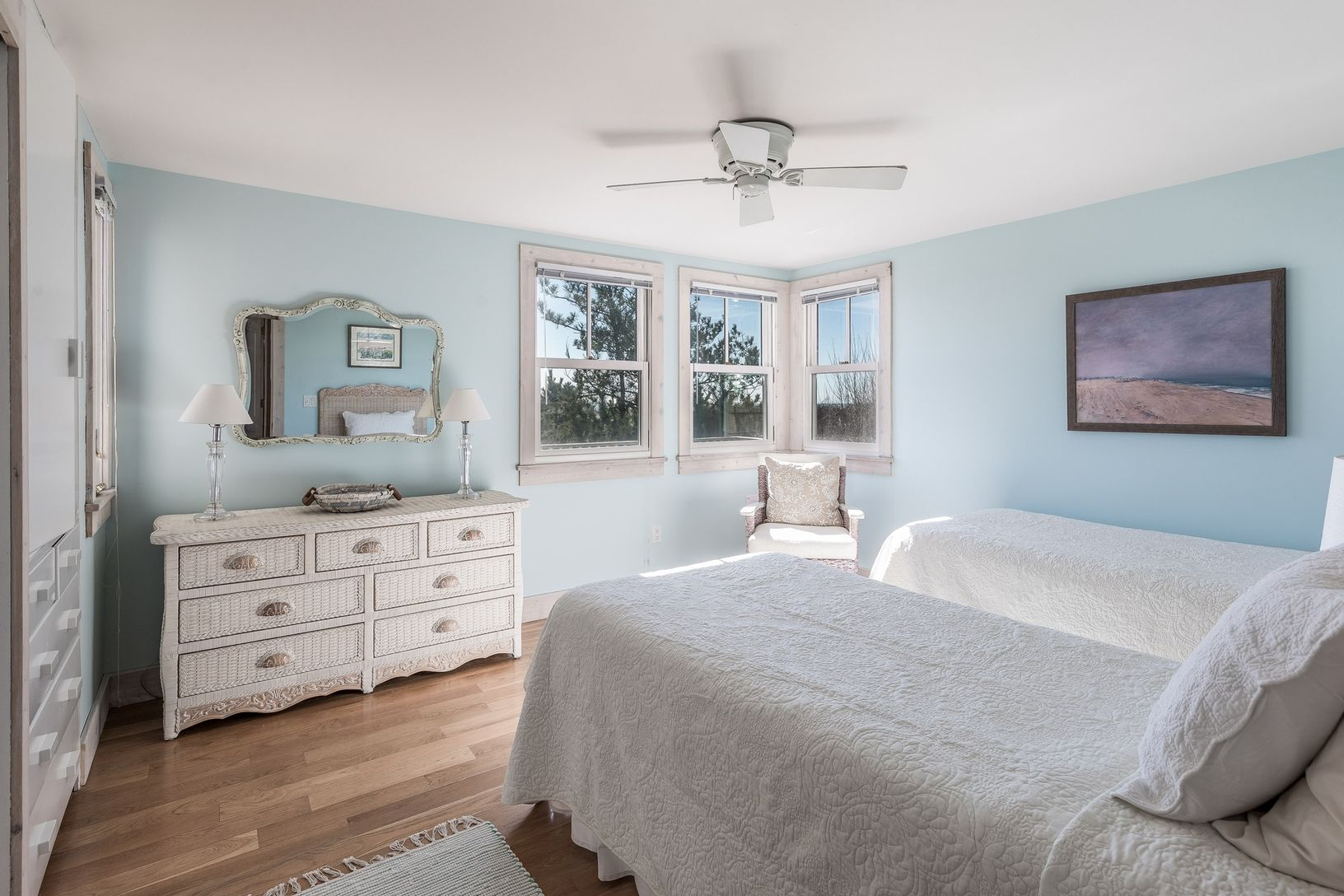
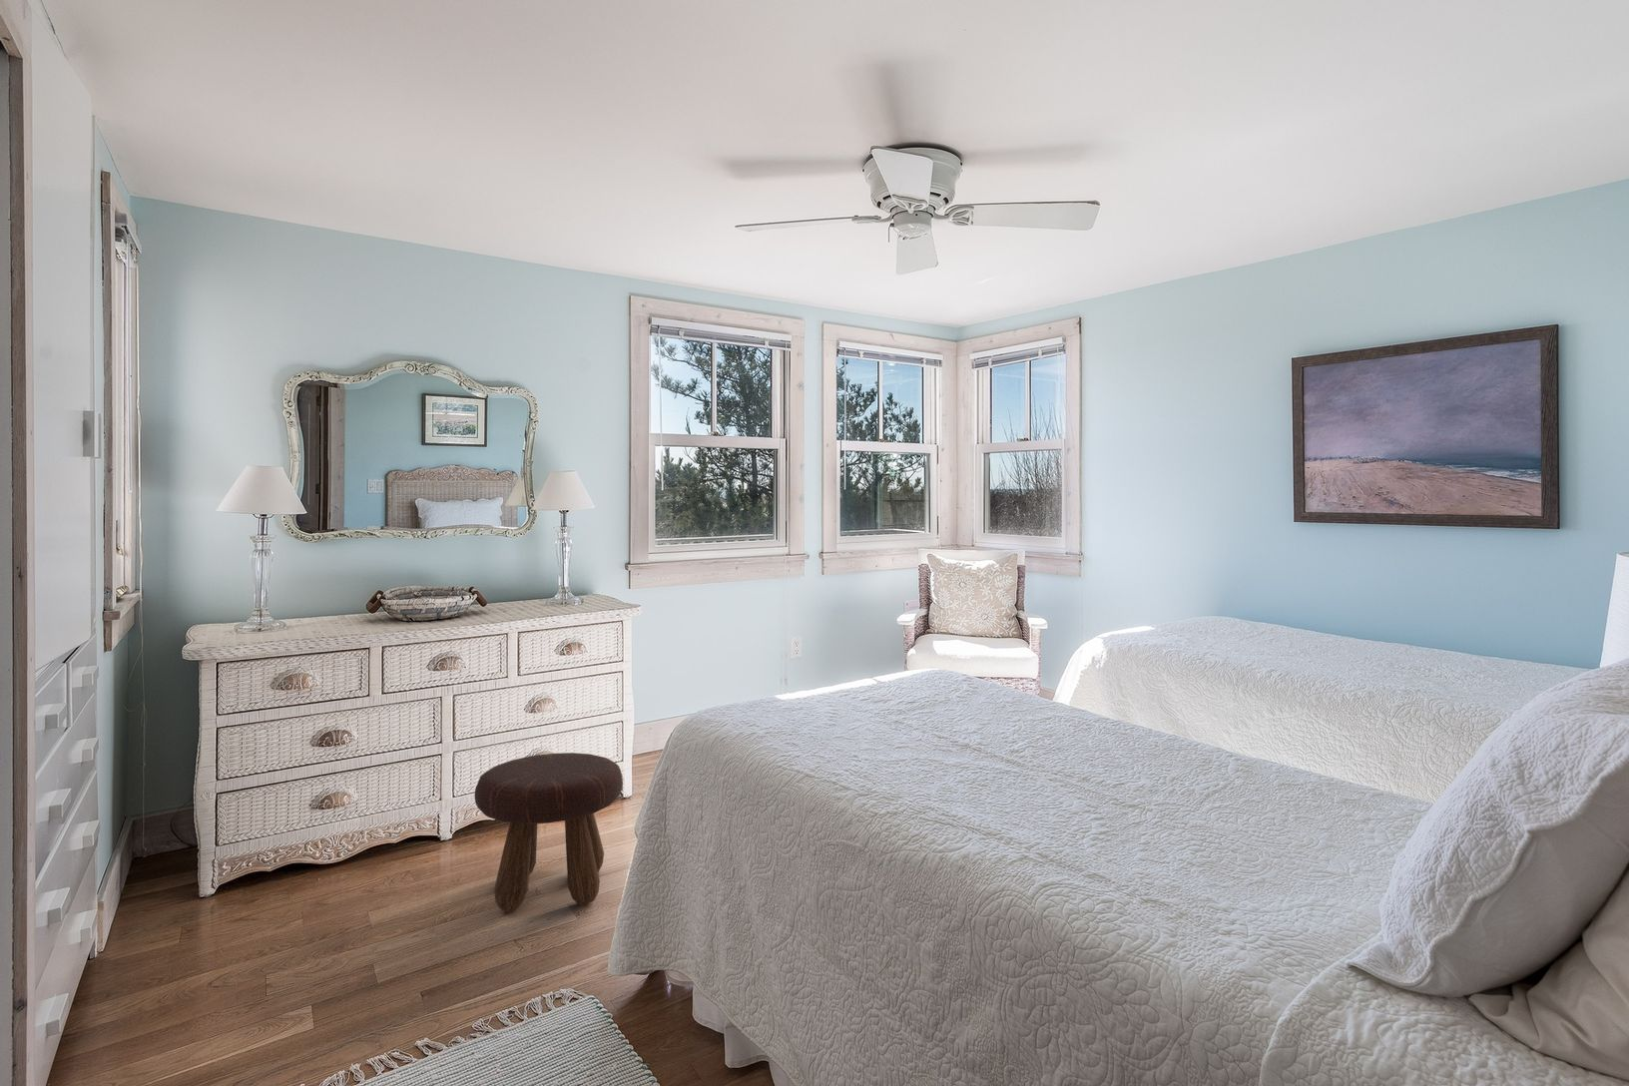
+ footstool (549, 823)
